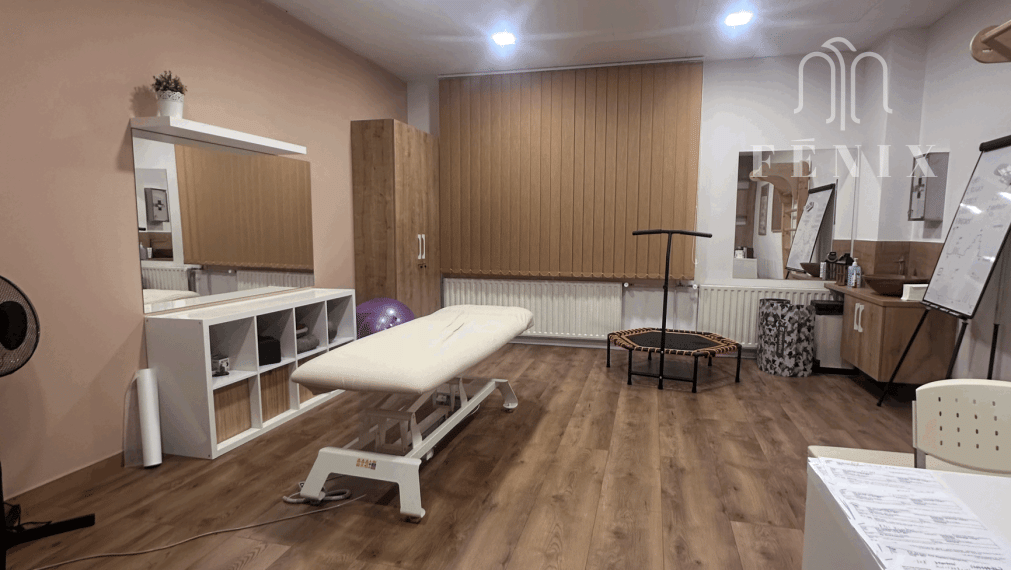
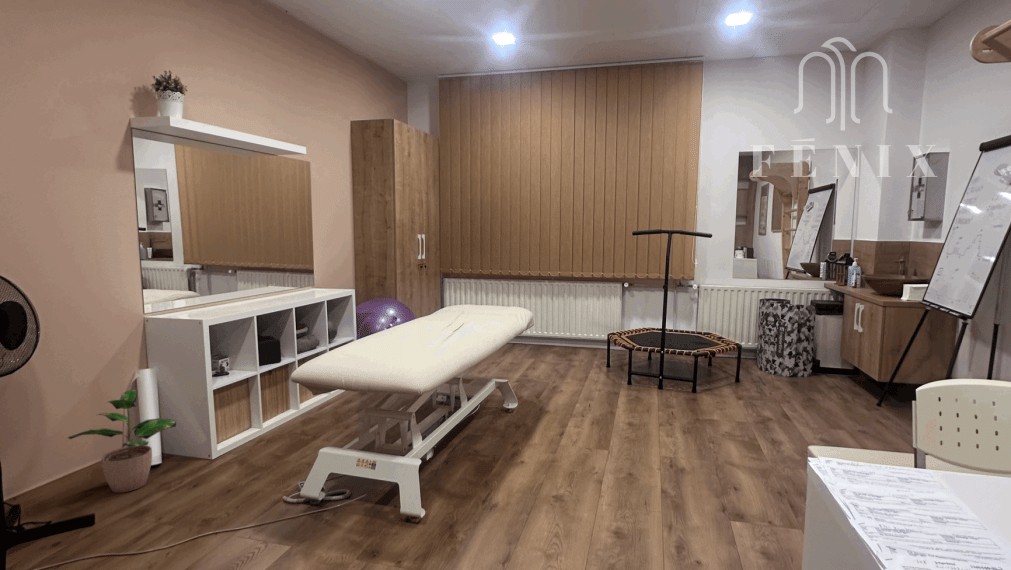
+ potted plant (126, 437)
